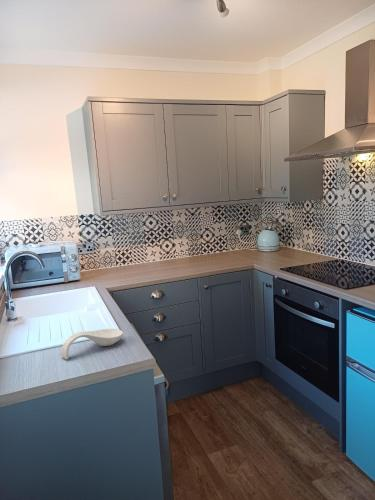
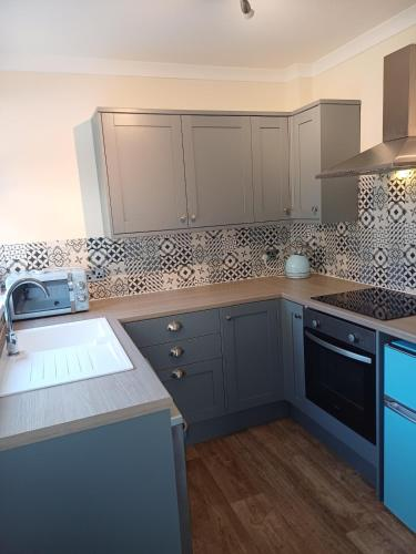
- spoon rest (93, 338)
